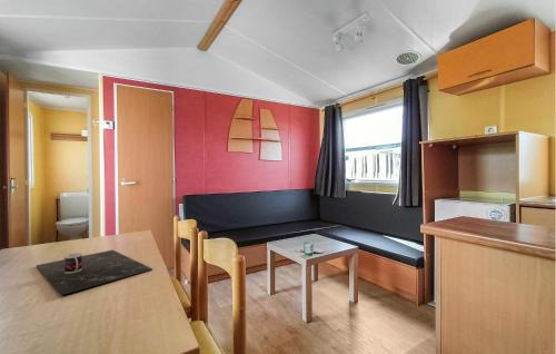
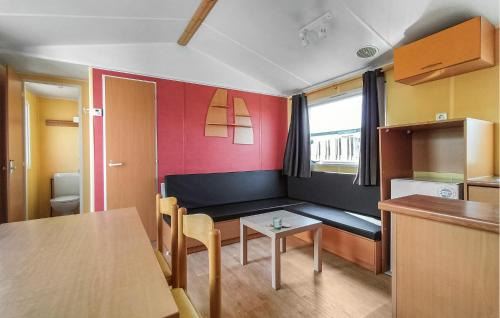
- placemat (92, 259)
